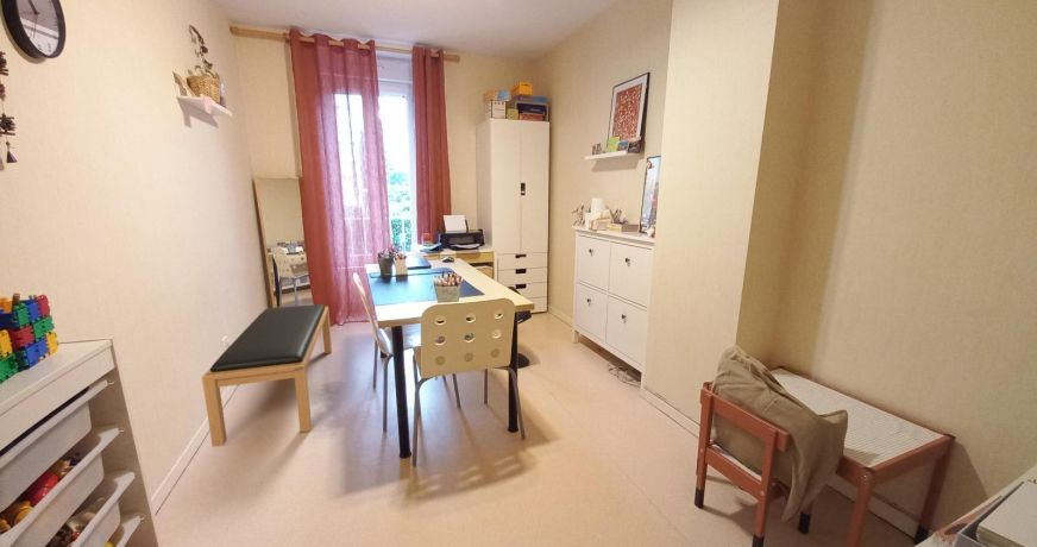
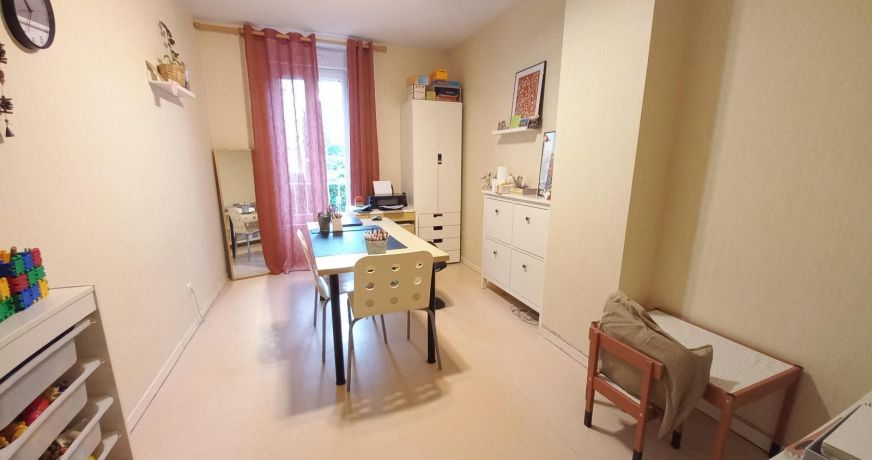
- bench (282, 357)
